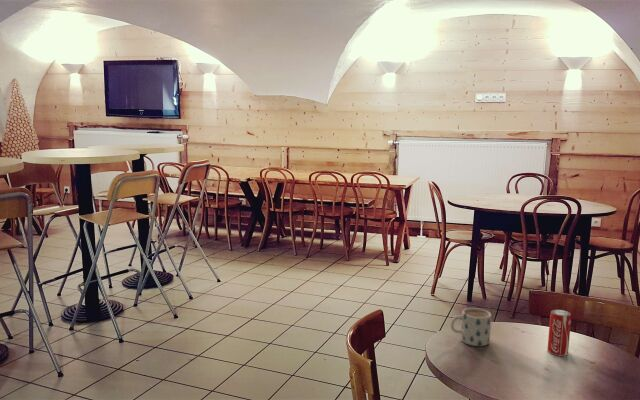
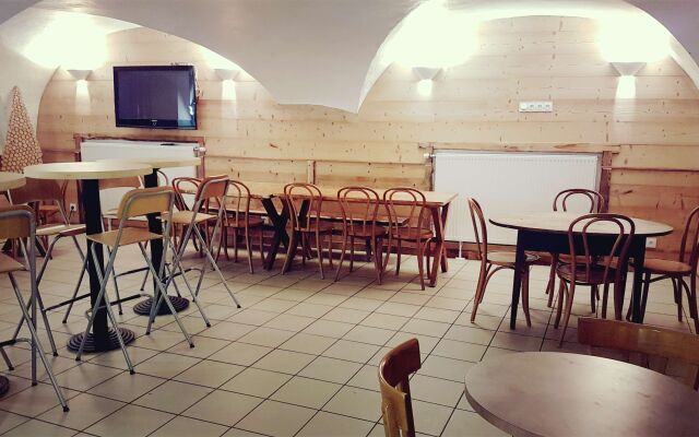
- mug (470, 326)
- beverage can (559, 332)
